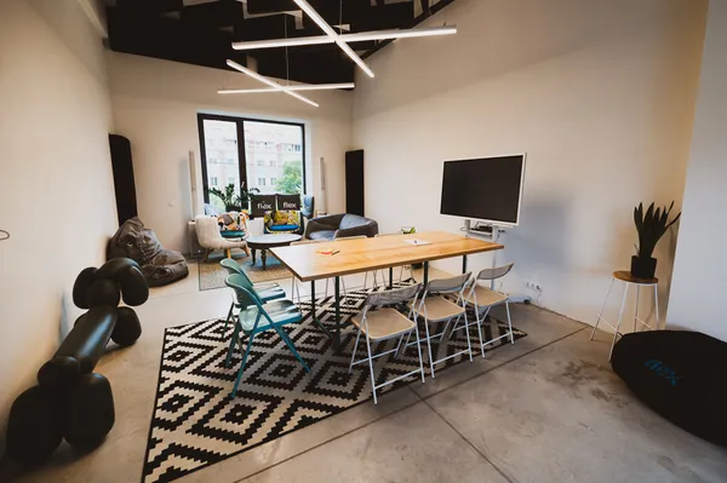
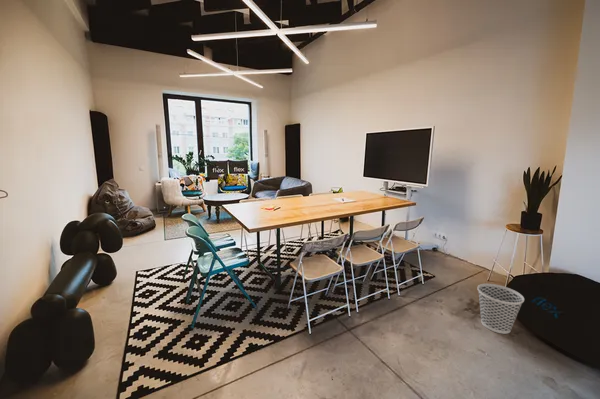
+ wastebasket (497, 309)
